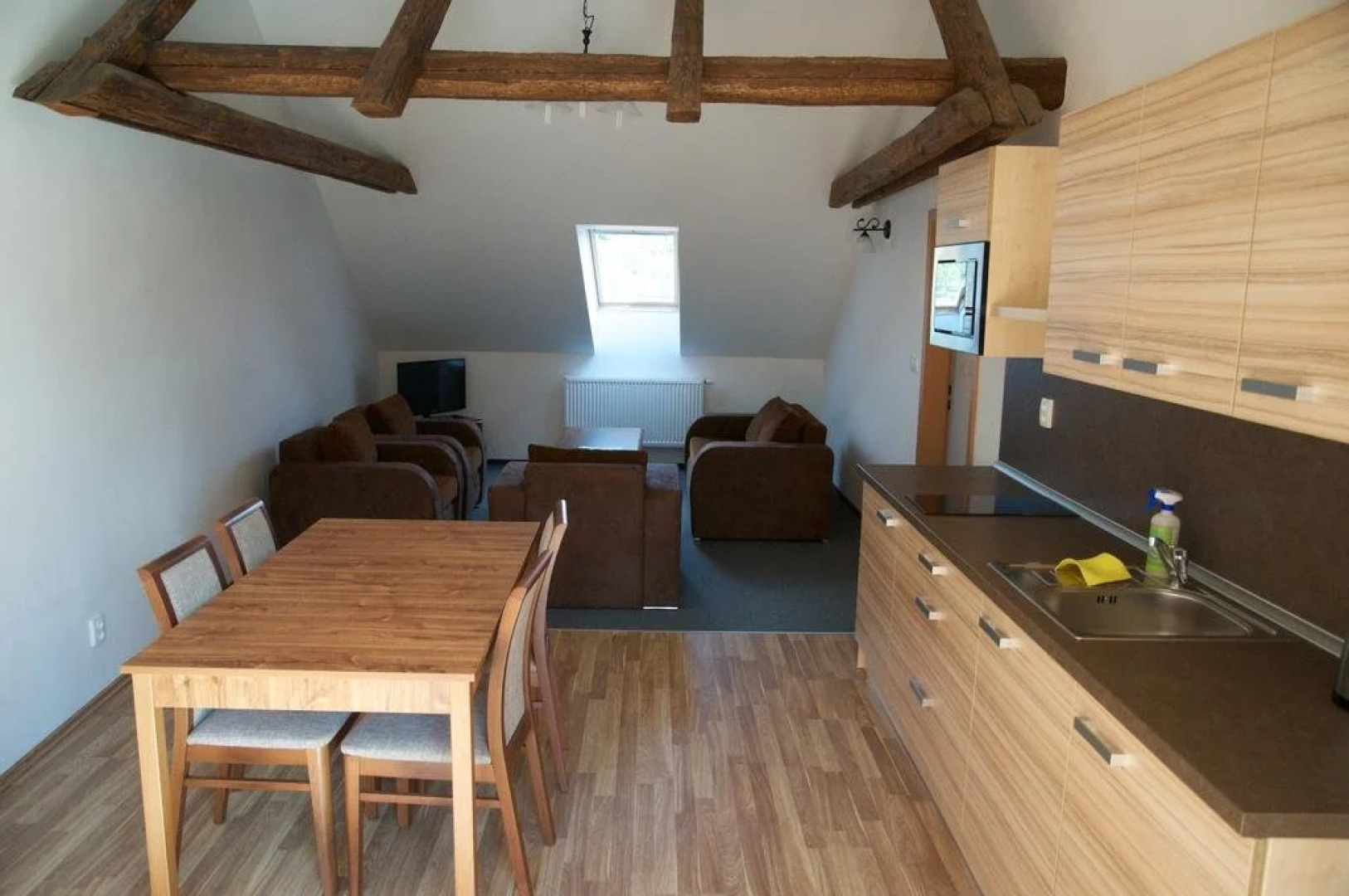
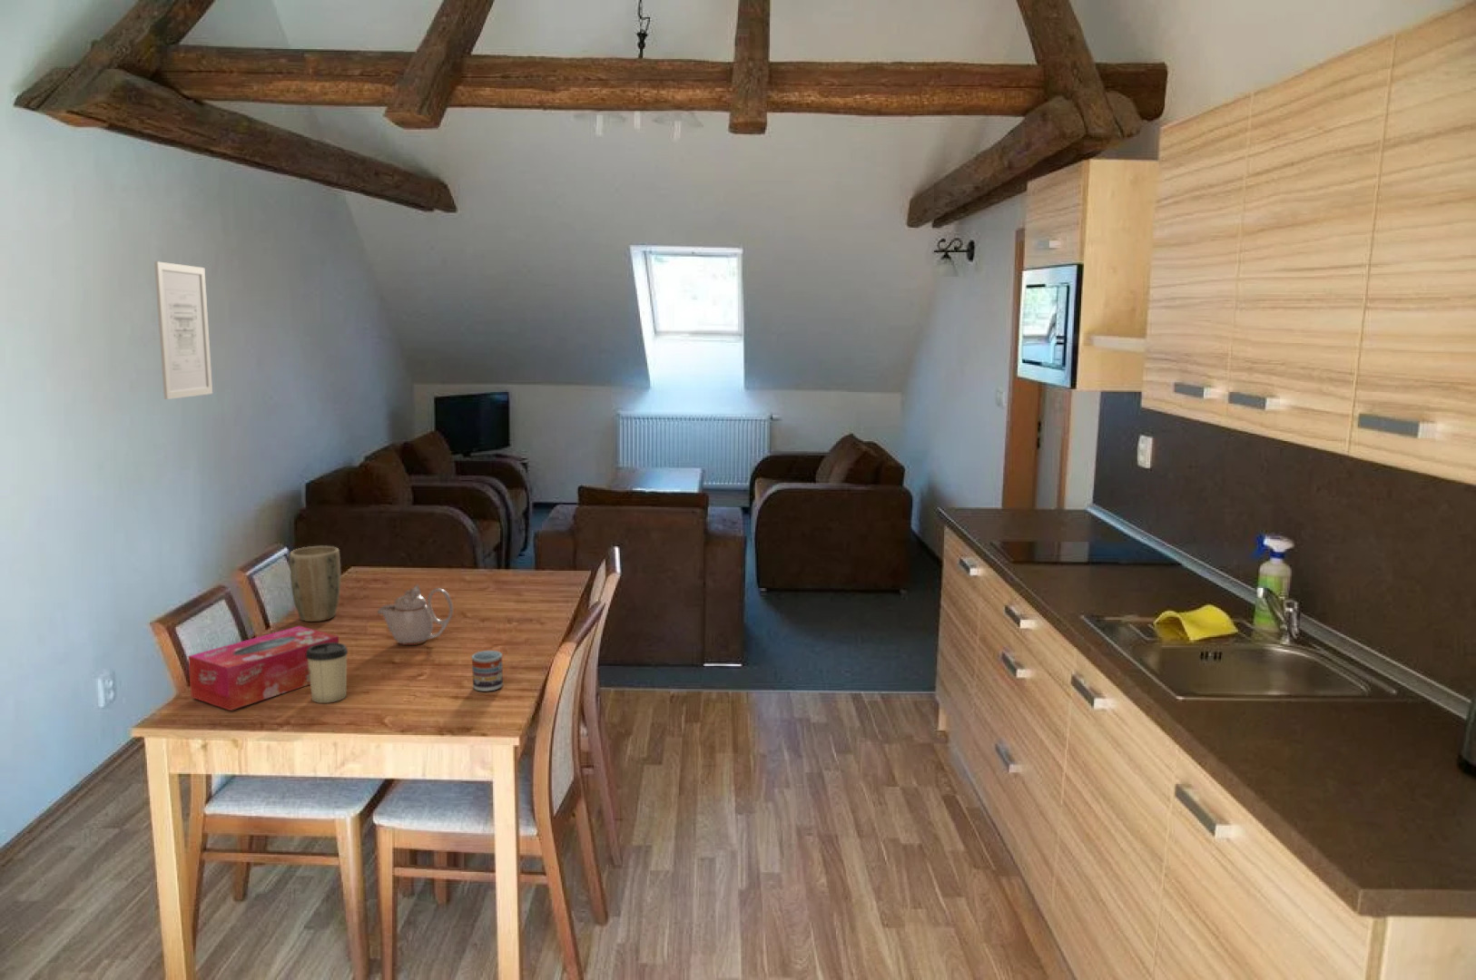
+ teapot (415, 614)
+ cup (489, 668)
+ tissue box (267, 665)
+ cup (328, 673)
+ plant pot (316, 583)
+ wall art (184, 331)
